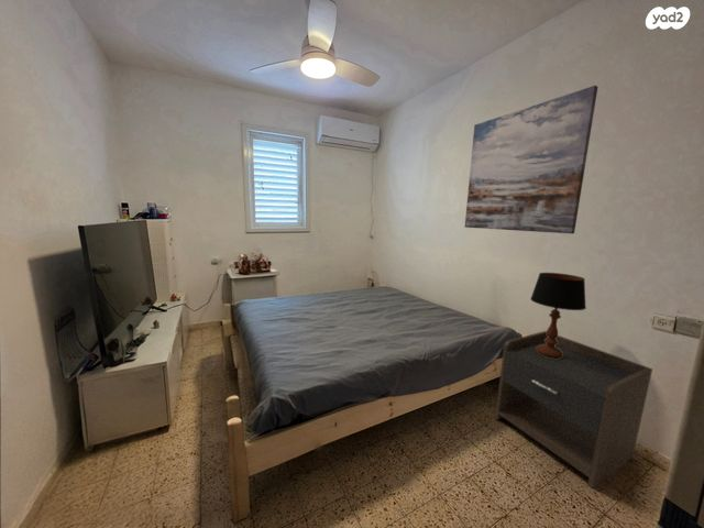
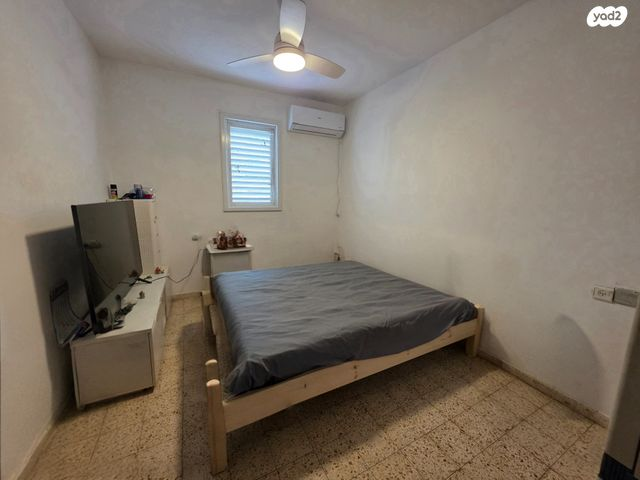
- nightstand (563, 396)
- wall art (517, 172)
- table lamp (554, 316)
